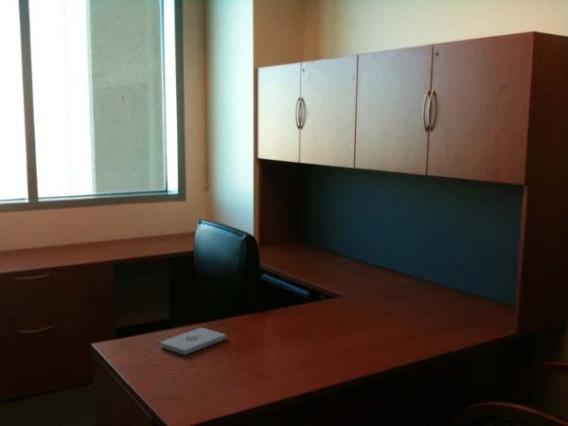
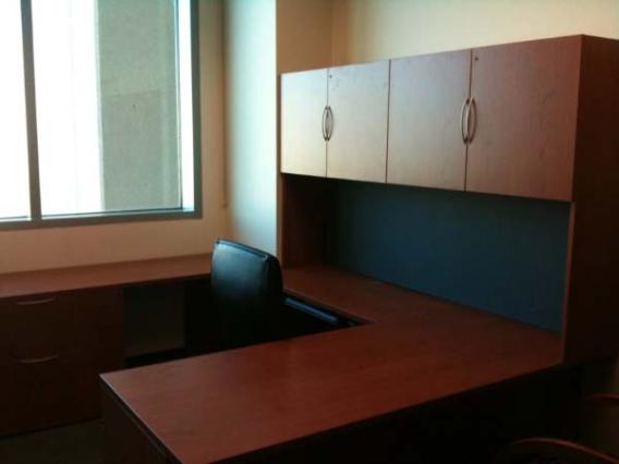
- notepad (193, 340)
